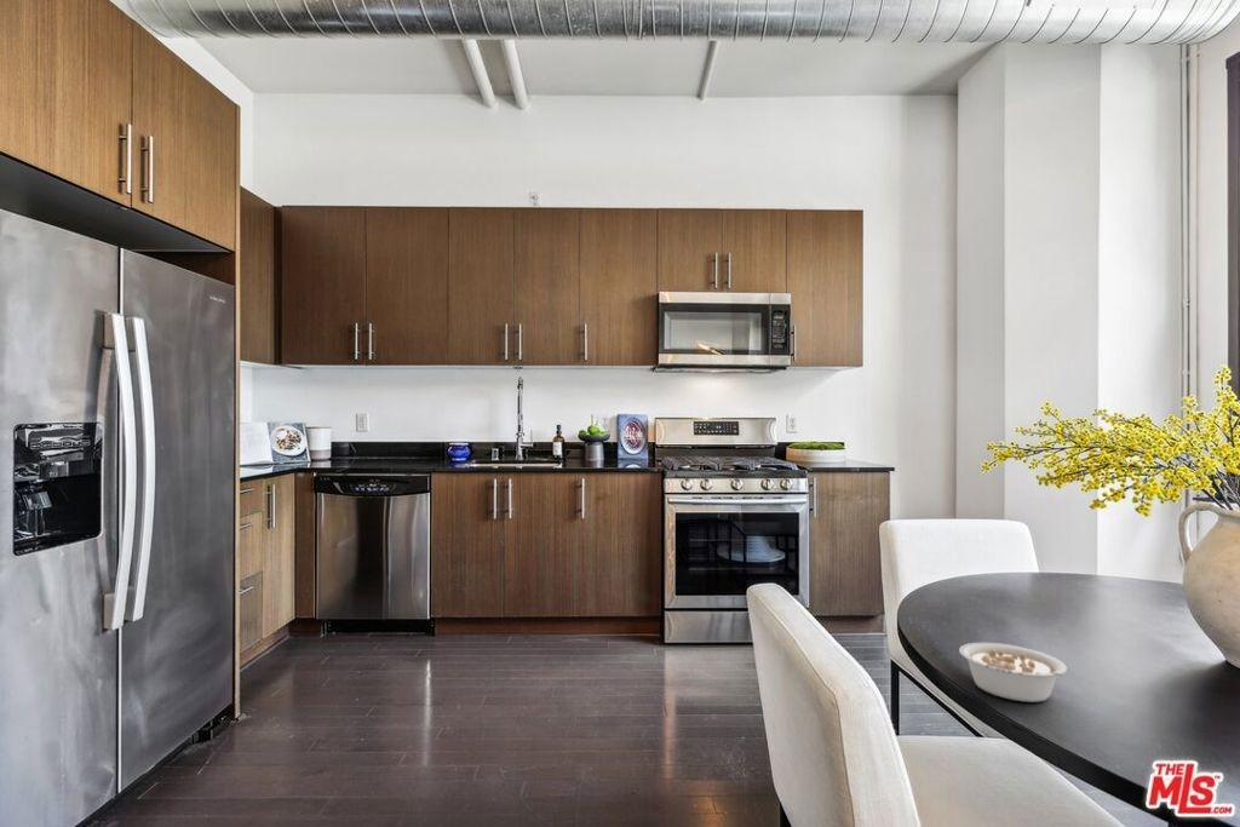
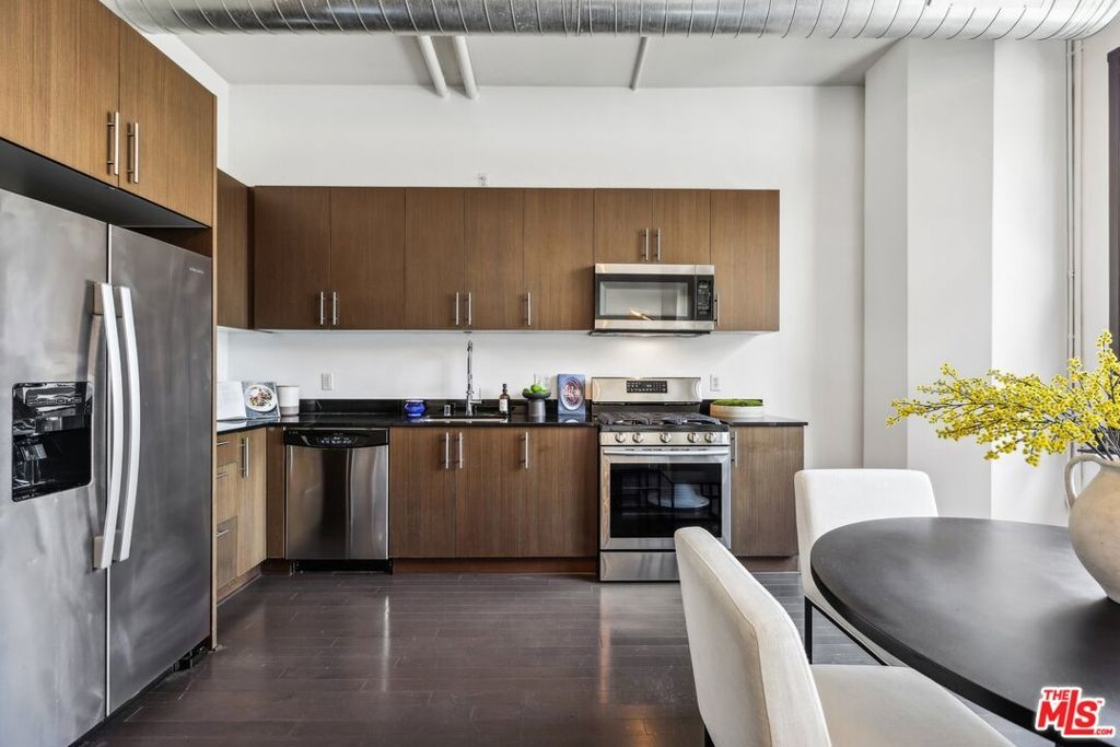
- legume (1015, 671)
